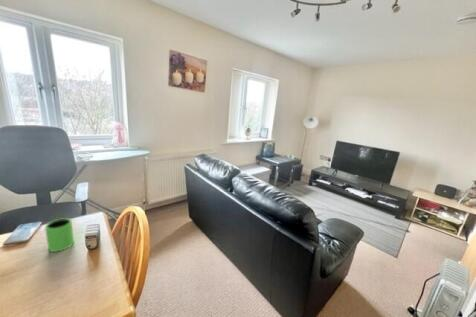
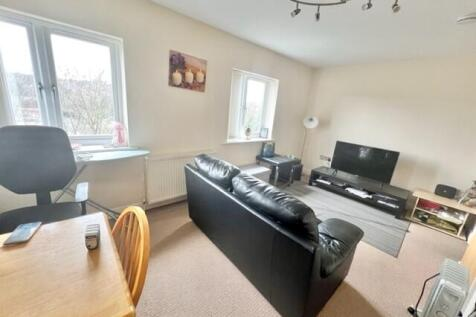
- mug (59, 232)
